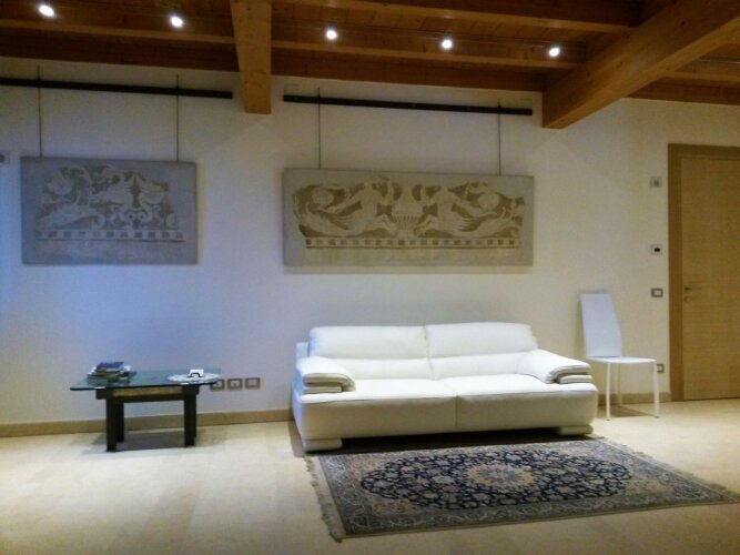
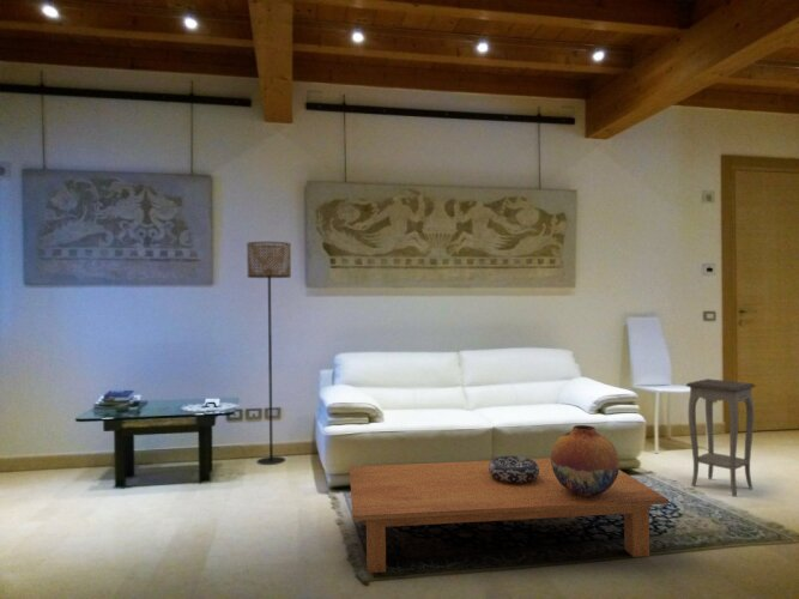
+ vase (583, 459)
+ accent table (712, 435)
+ coffee table (494, 508)
+ floor lamp (270, 352)
+ decorative bowl (513, 468)
